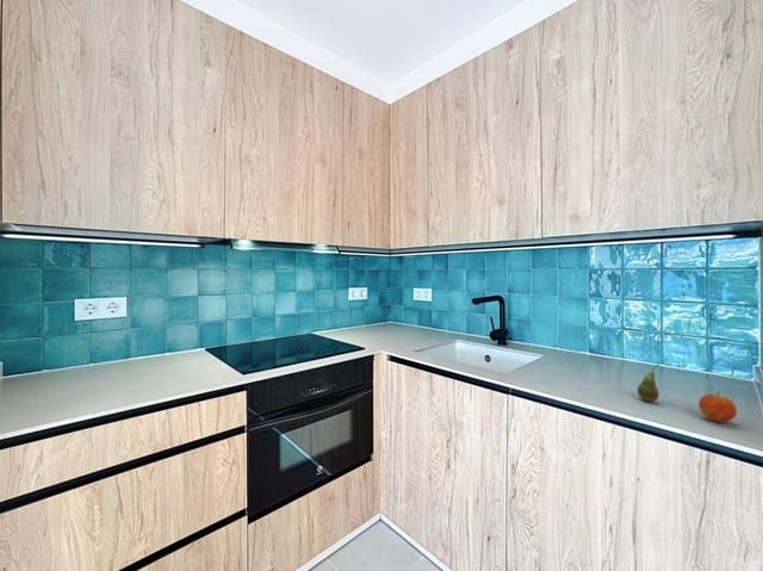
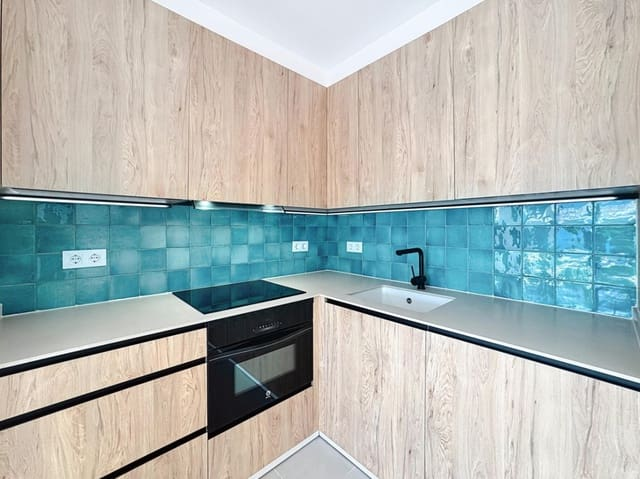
- fruit (717, 405)
- fruit (647, 381)
